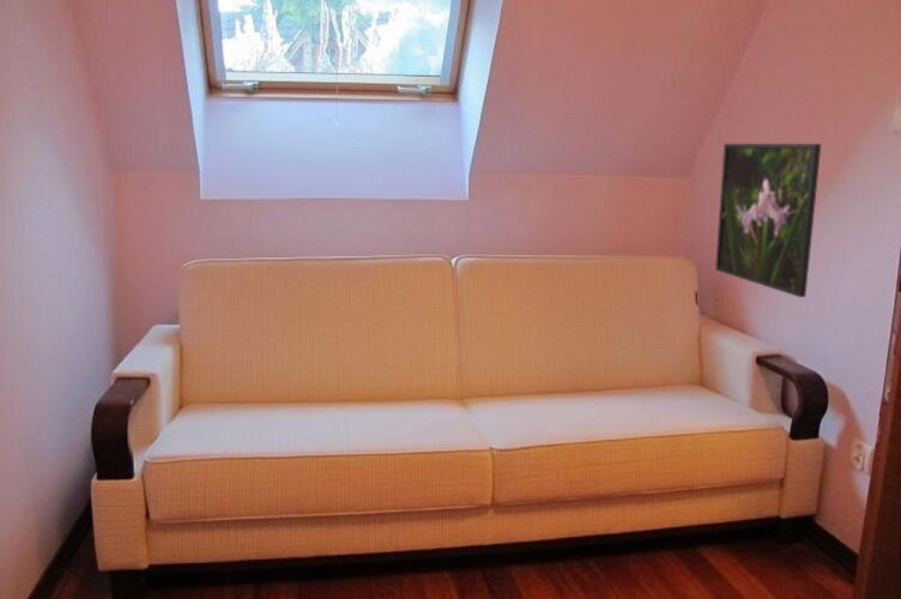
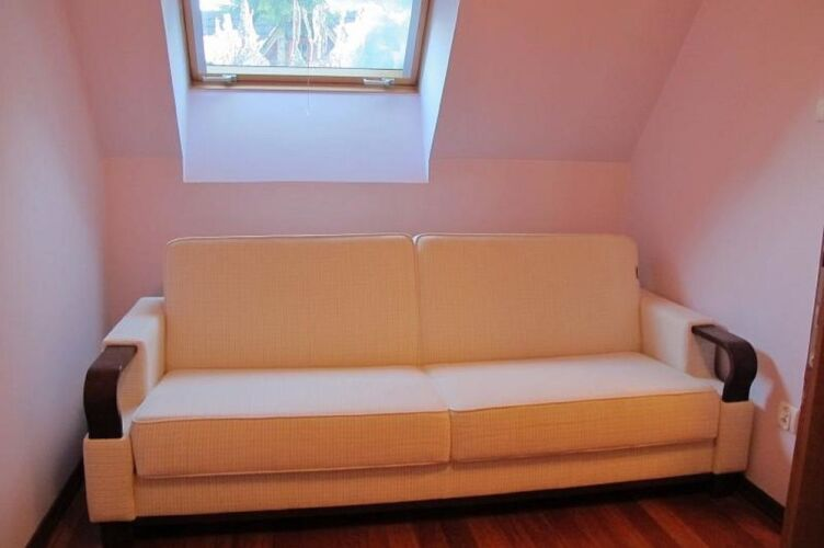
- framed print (761, 214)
